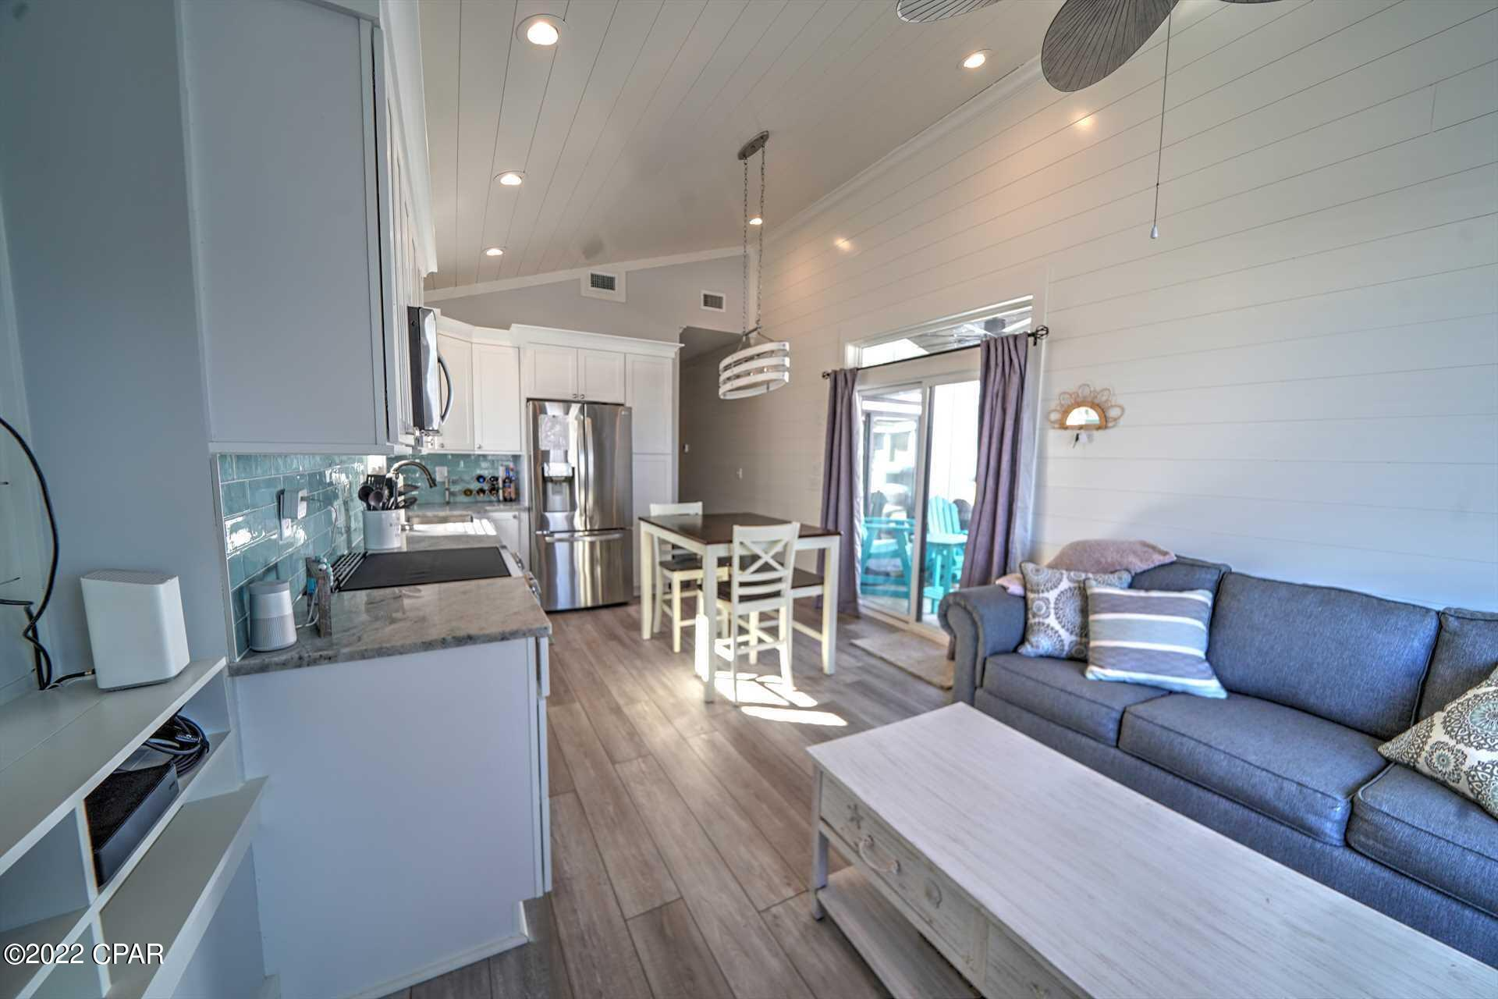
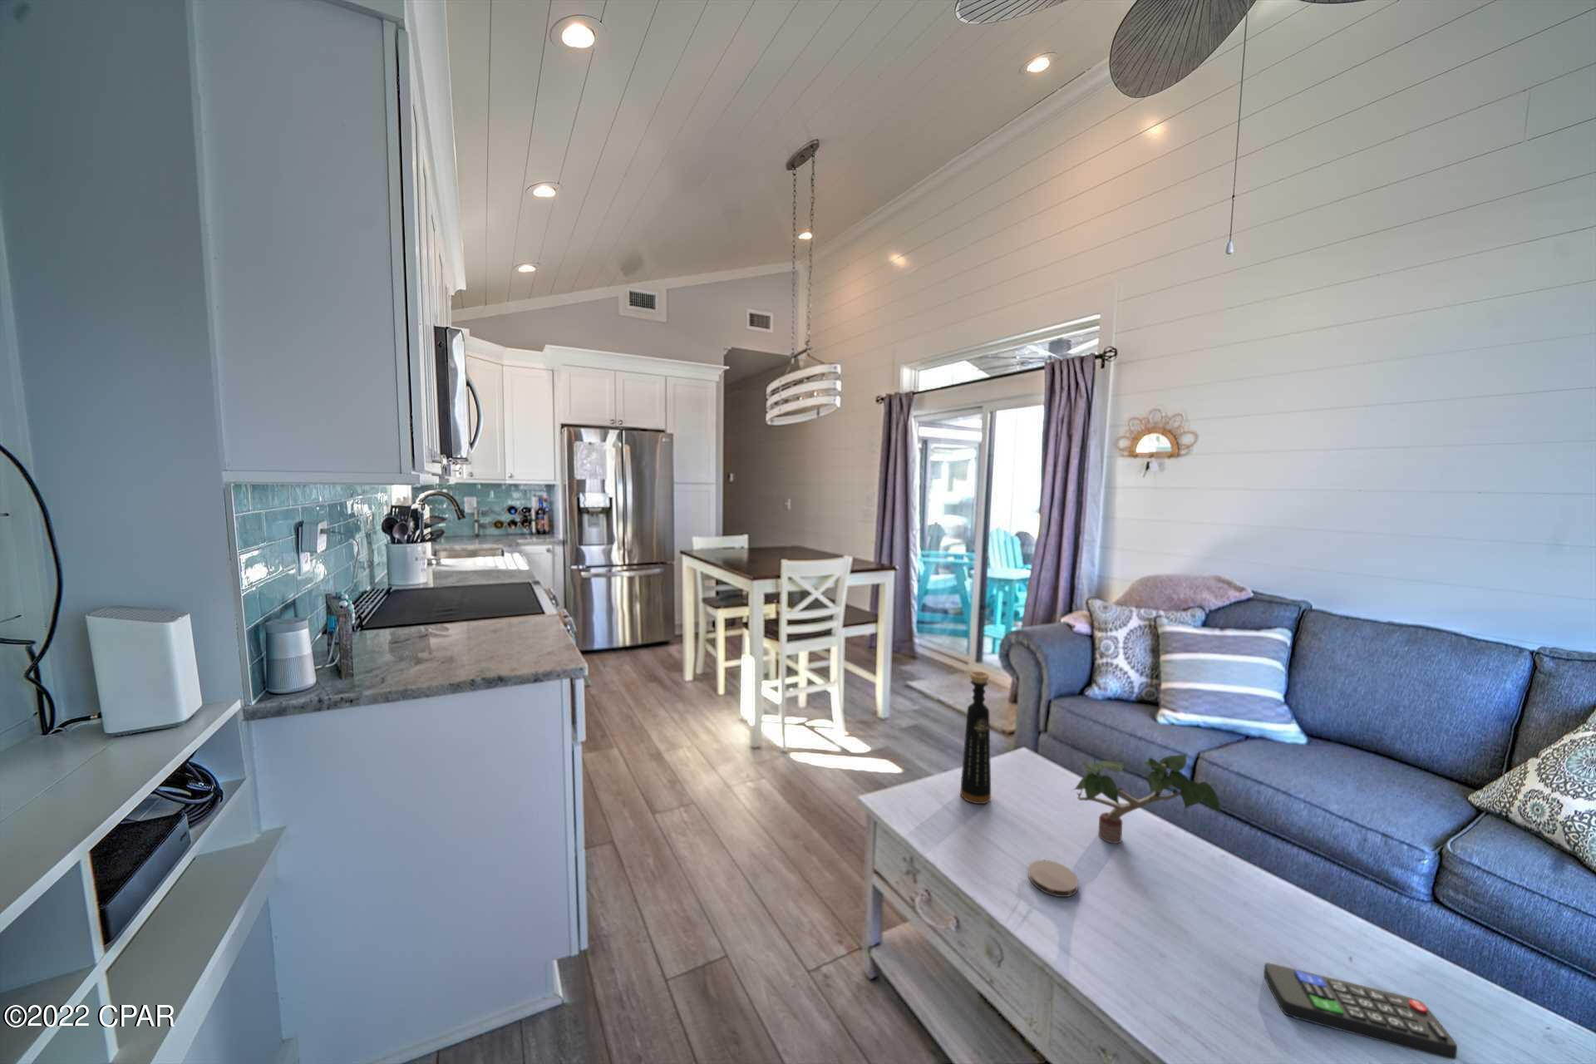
+ coaster (1052, 878)
+ remote control (1353, 1006)
+ potted plant (1146, 804)
+ bottle (976, 736)
